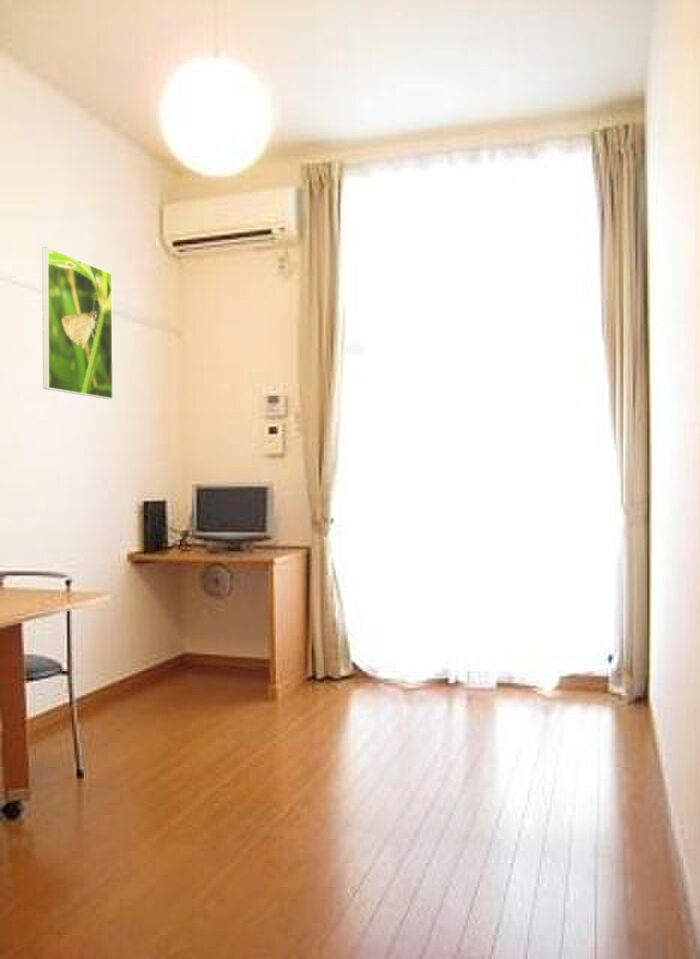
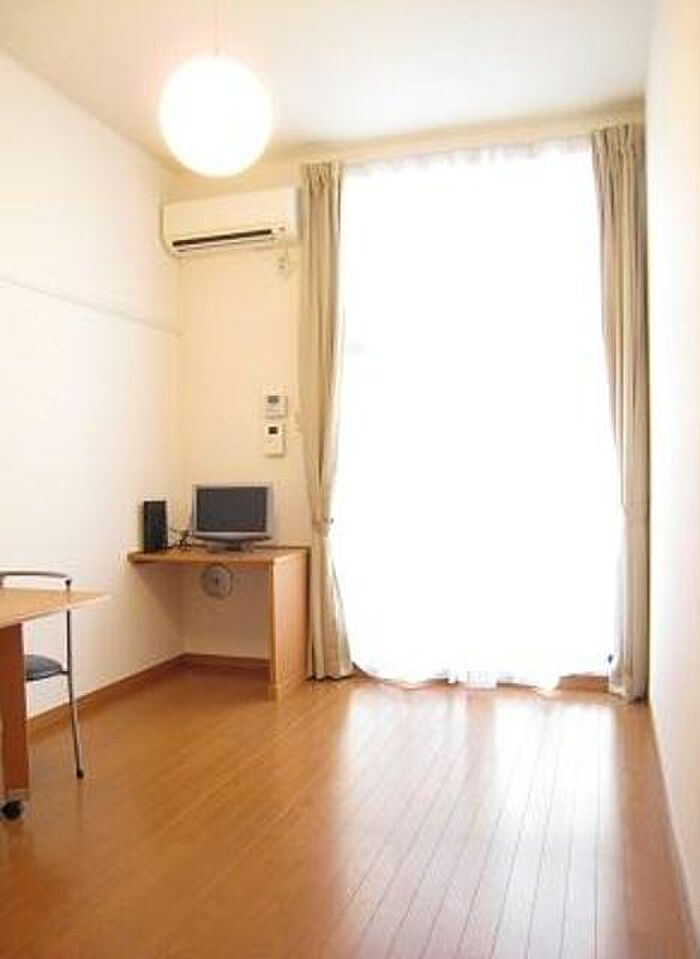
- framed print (79, 327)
